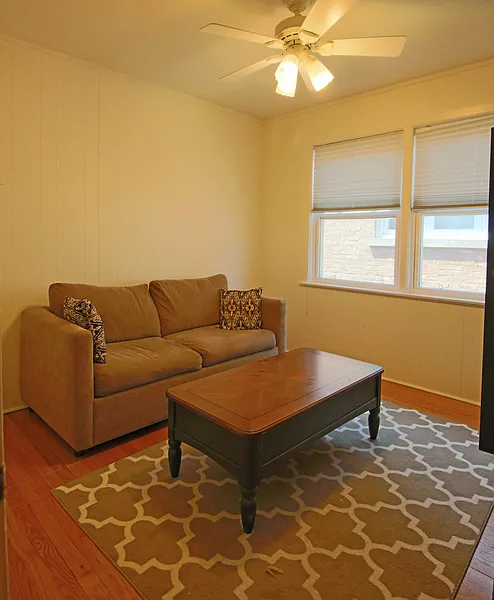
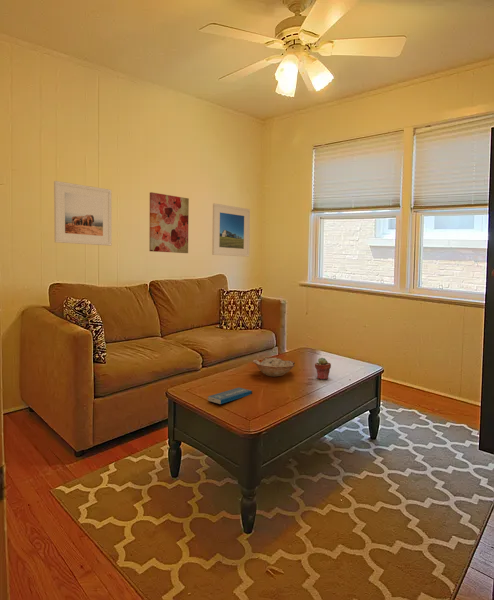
+ bowl (274, 368)
+ potted succulent (322, 367)
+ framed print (84, 214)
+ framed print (231, 231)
+ wall art (169, 224)
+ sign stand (230, 395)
